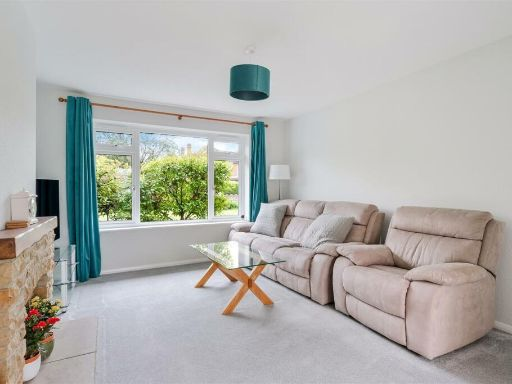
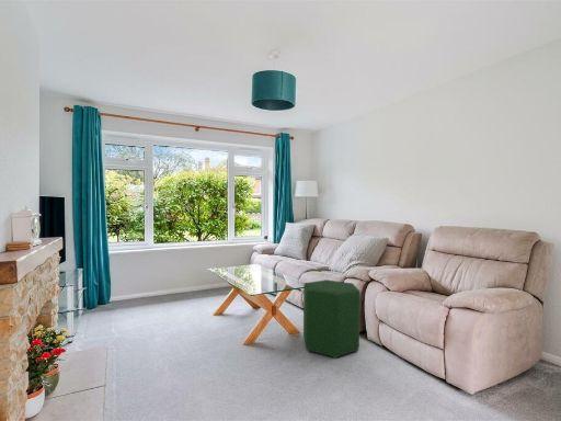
+ ottoman (330, 315)
